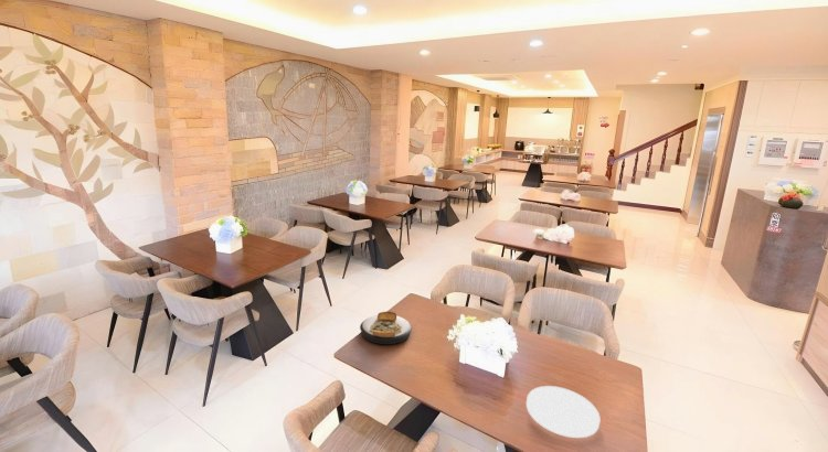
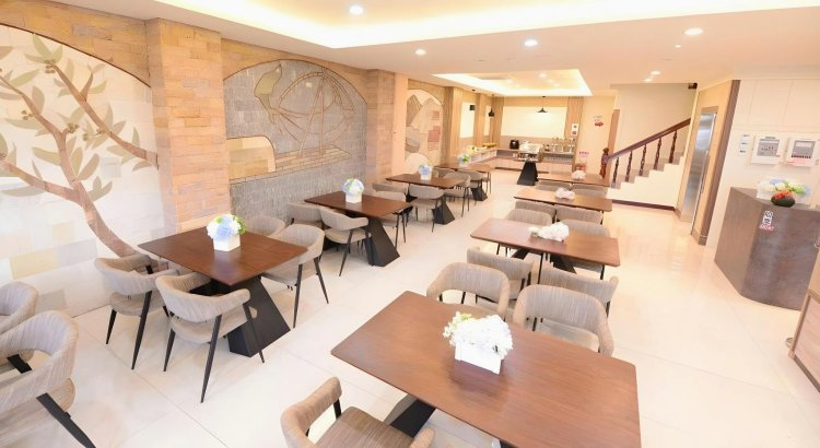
- plate (385, 326)
- plate (562, 409)
